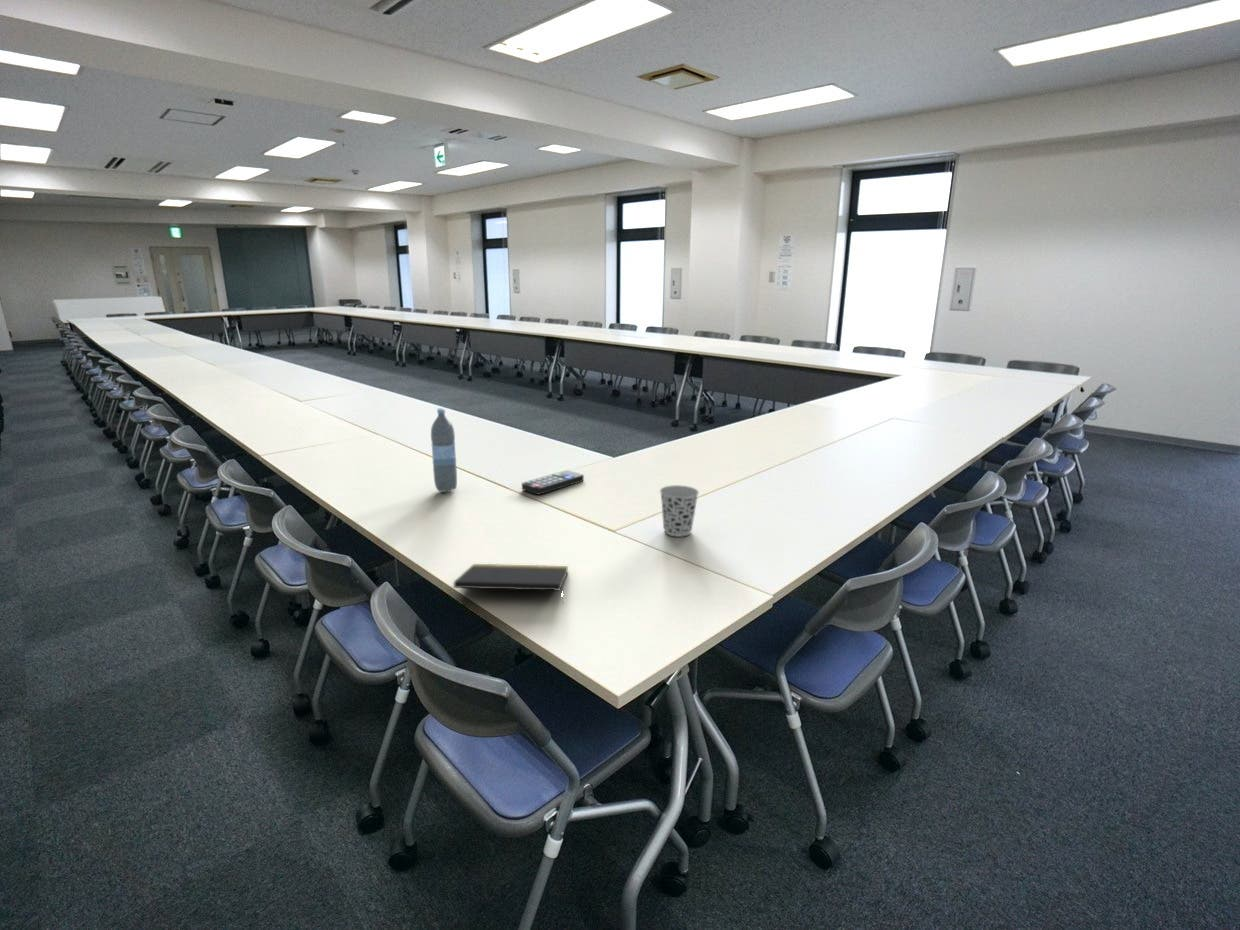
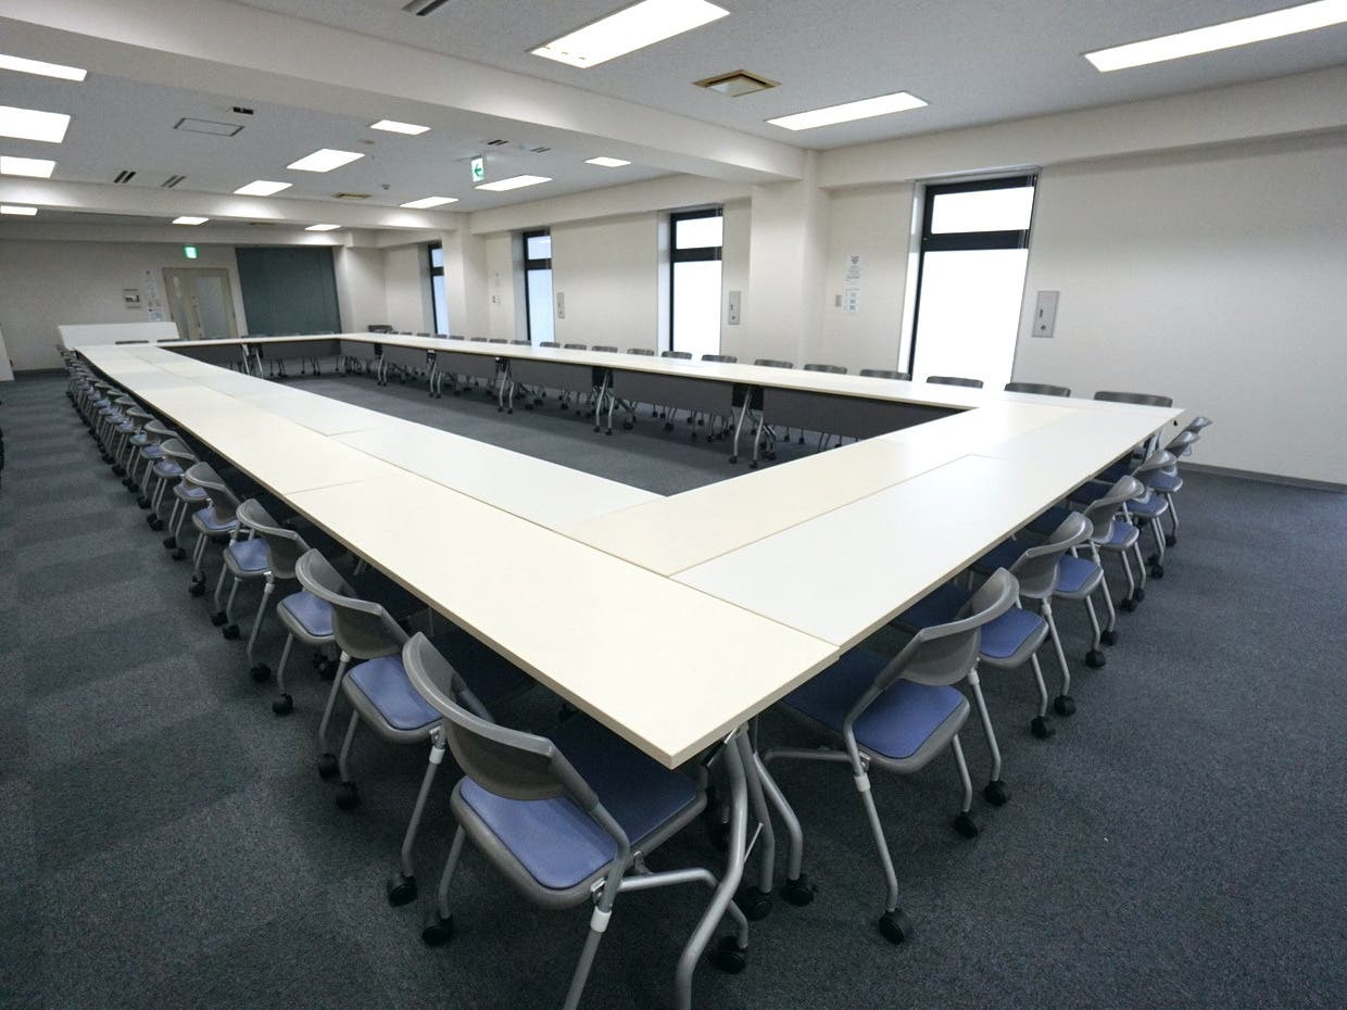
- remote control (553, 481)
- cup (678, 511)
- notepad (514, 576)
- water bottle (443, 450)
